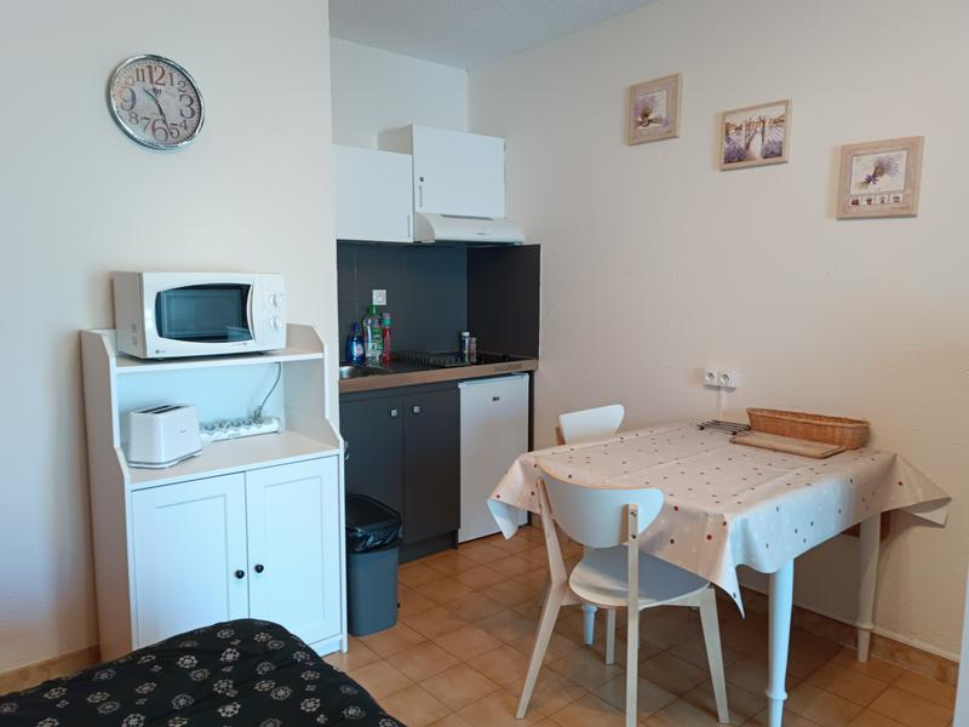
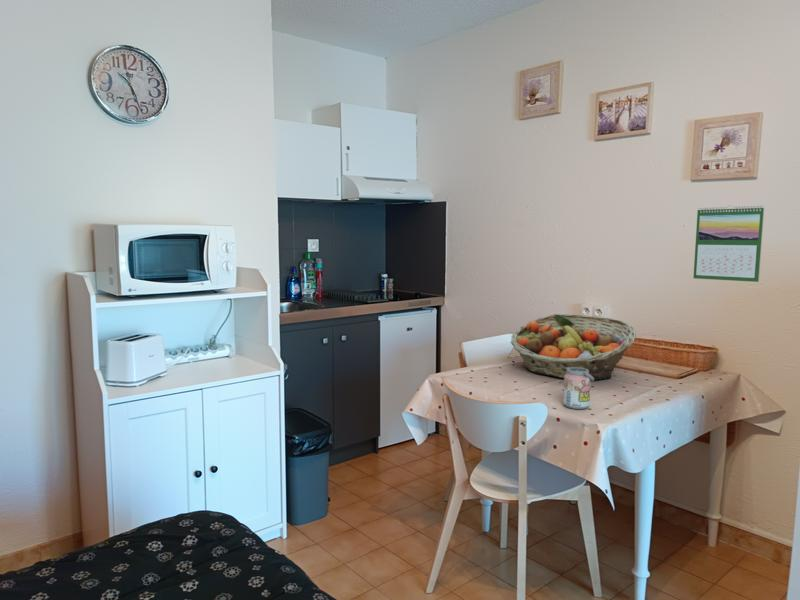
+ fruit basket (570, 345)
+ calendar (727, 242)
+ beverage can (578, 387)
